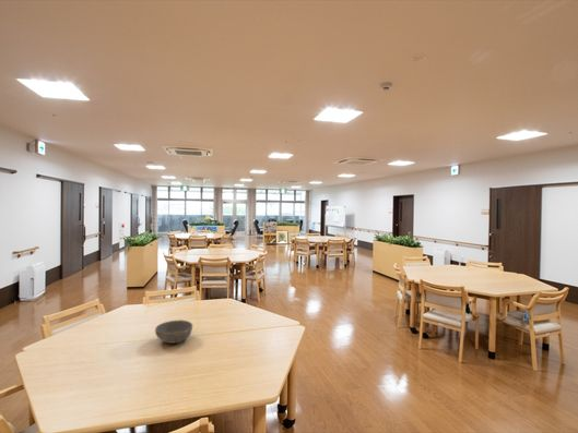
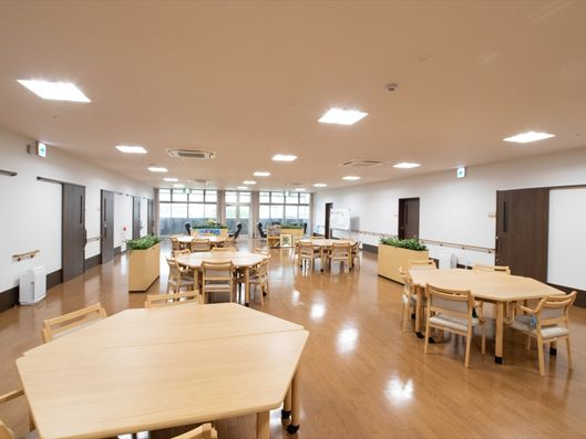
- bowl (174, 333)
